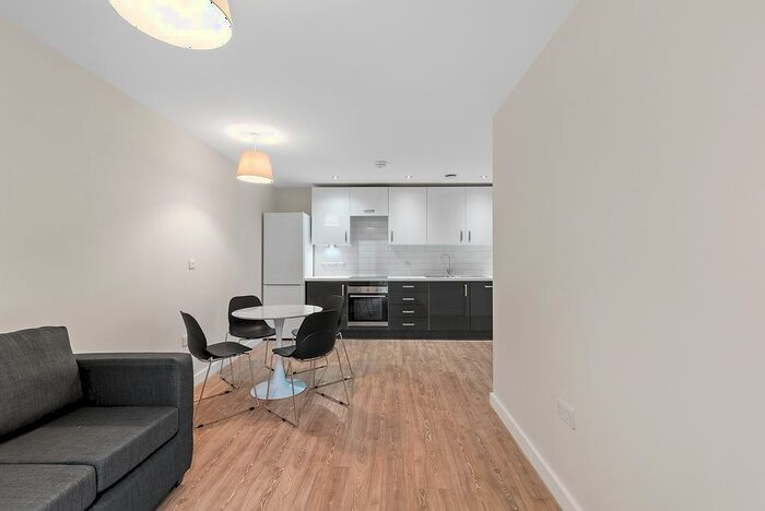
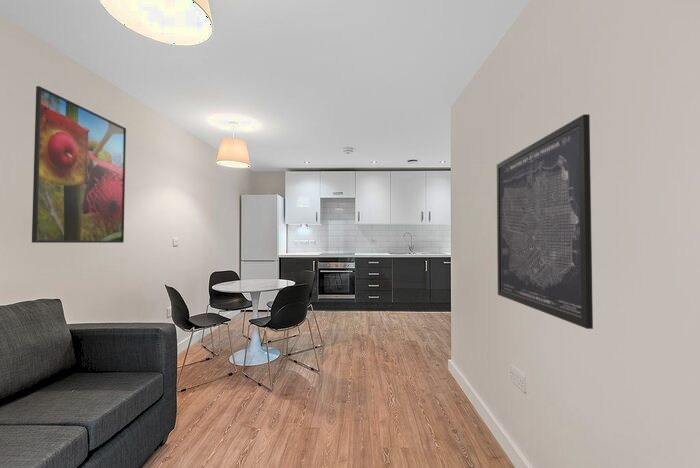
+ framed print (86, 176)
+ wall art (532, 226)
